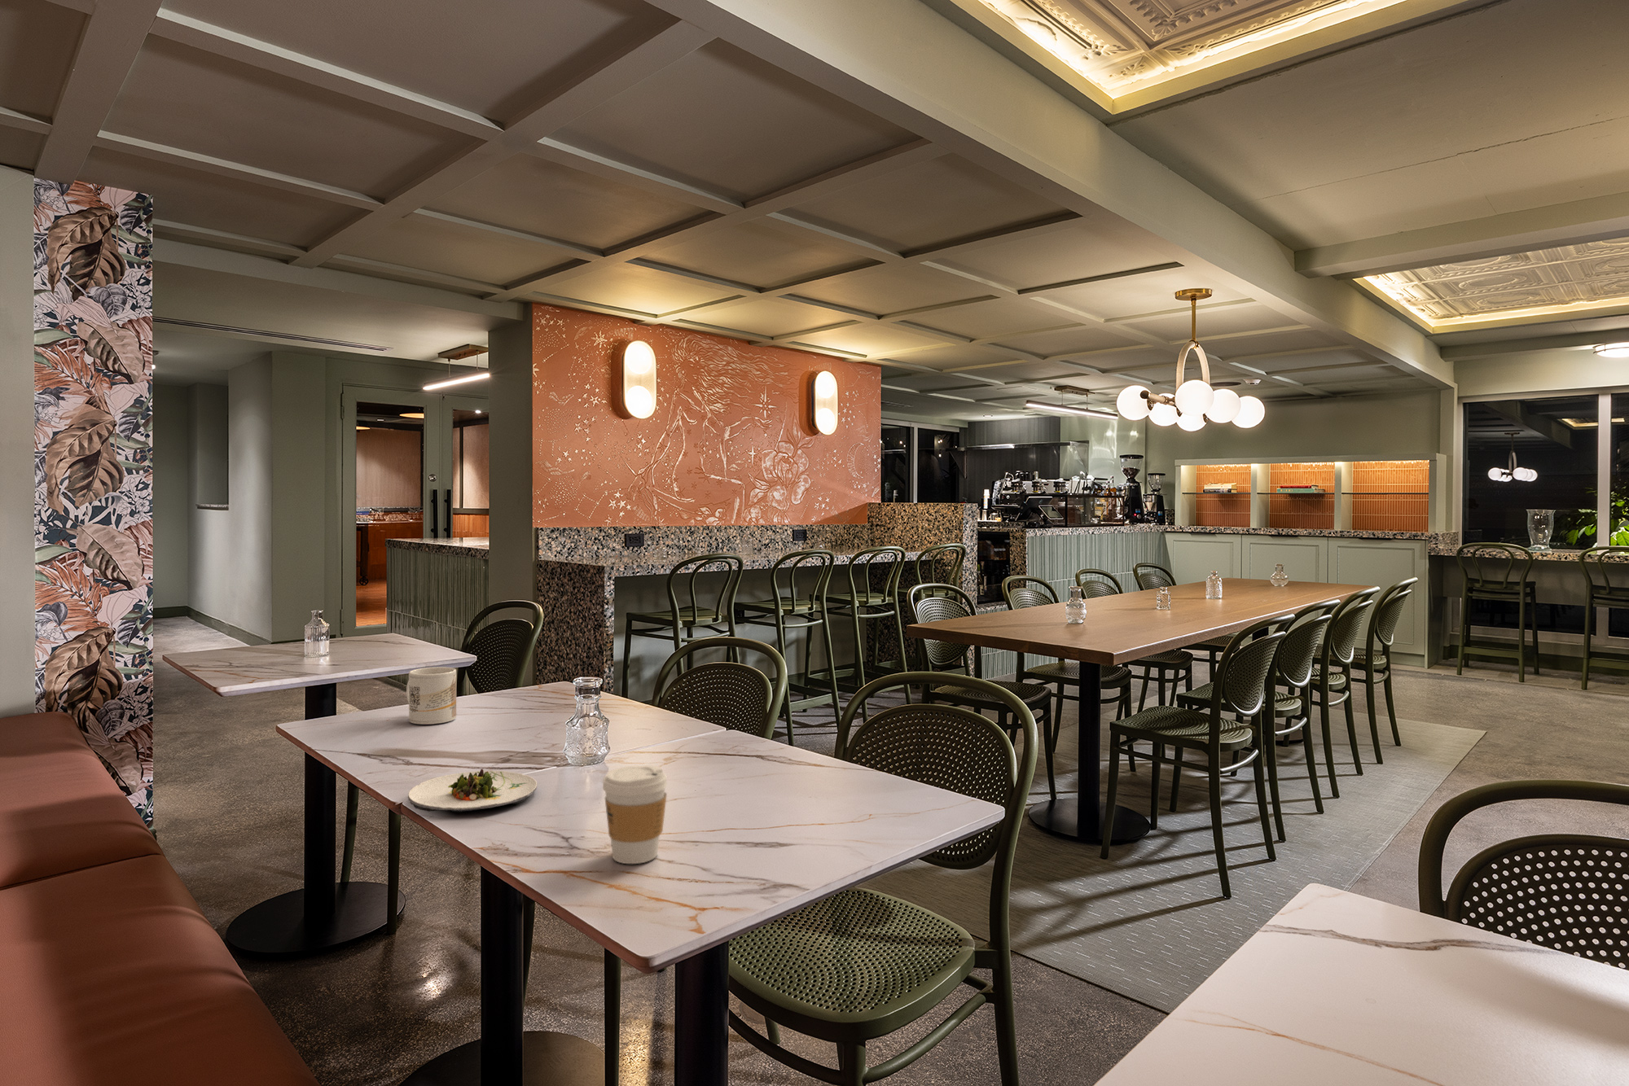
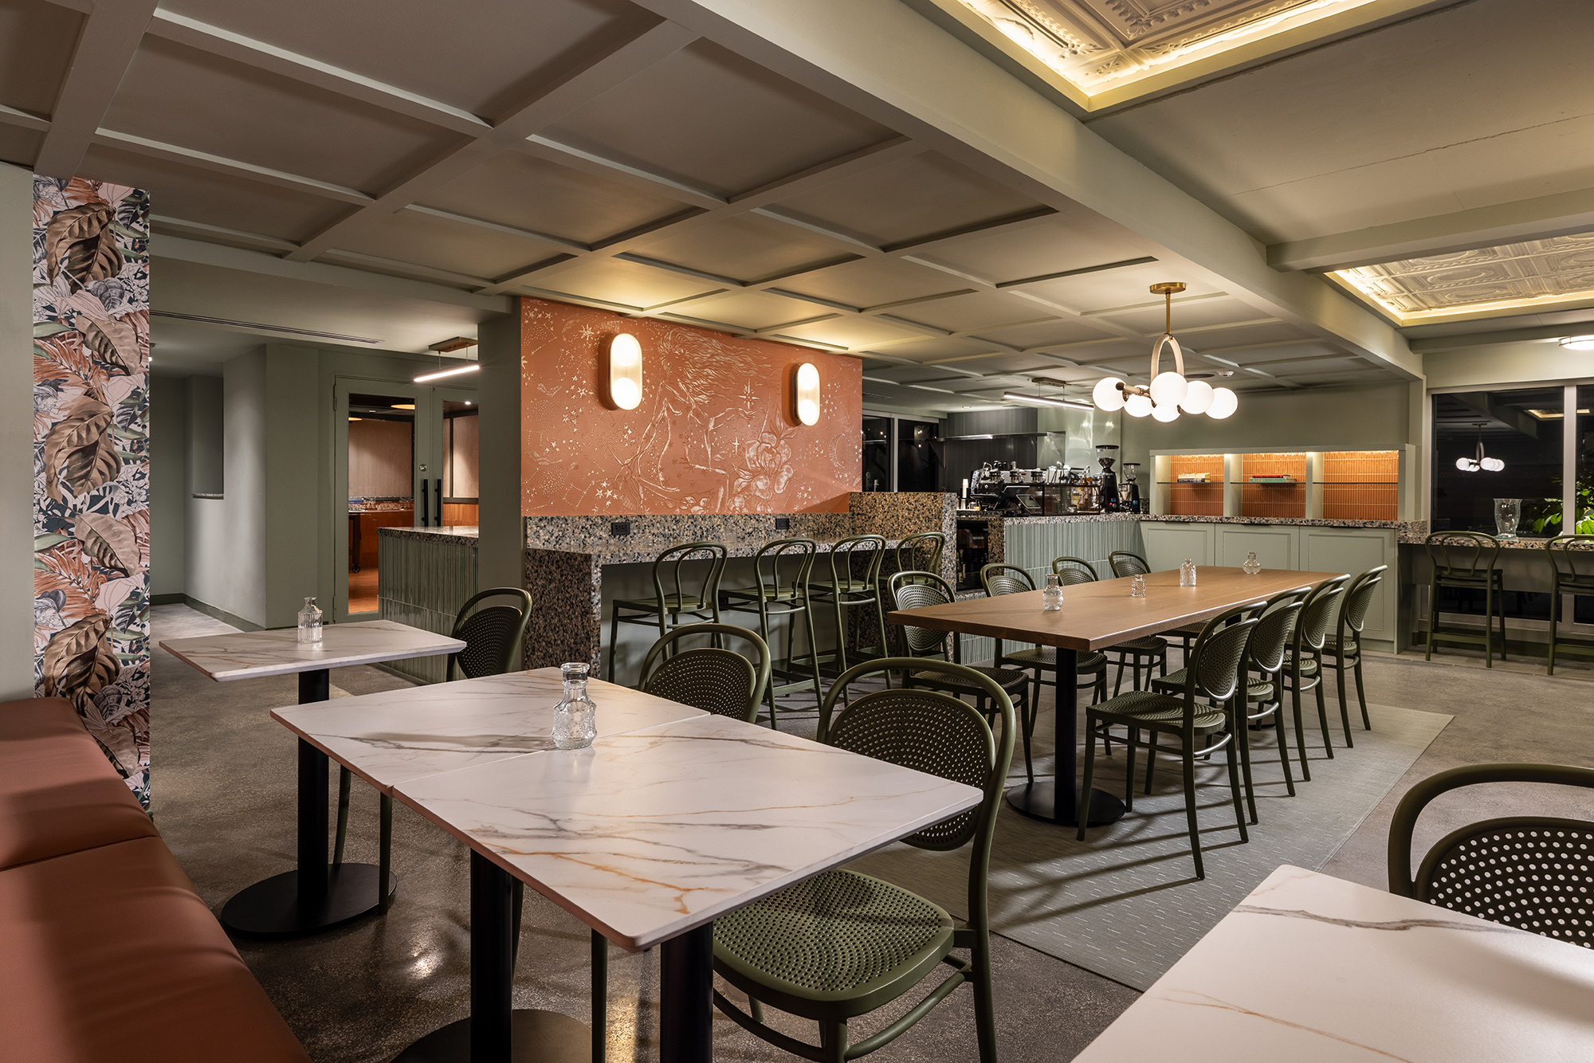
- mug (430, 693)
- coffee cup (634, 812)
- salad plate (474, 783)
